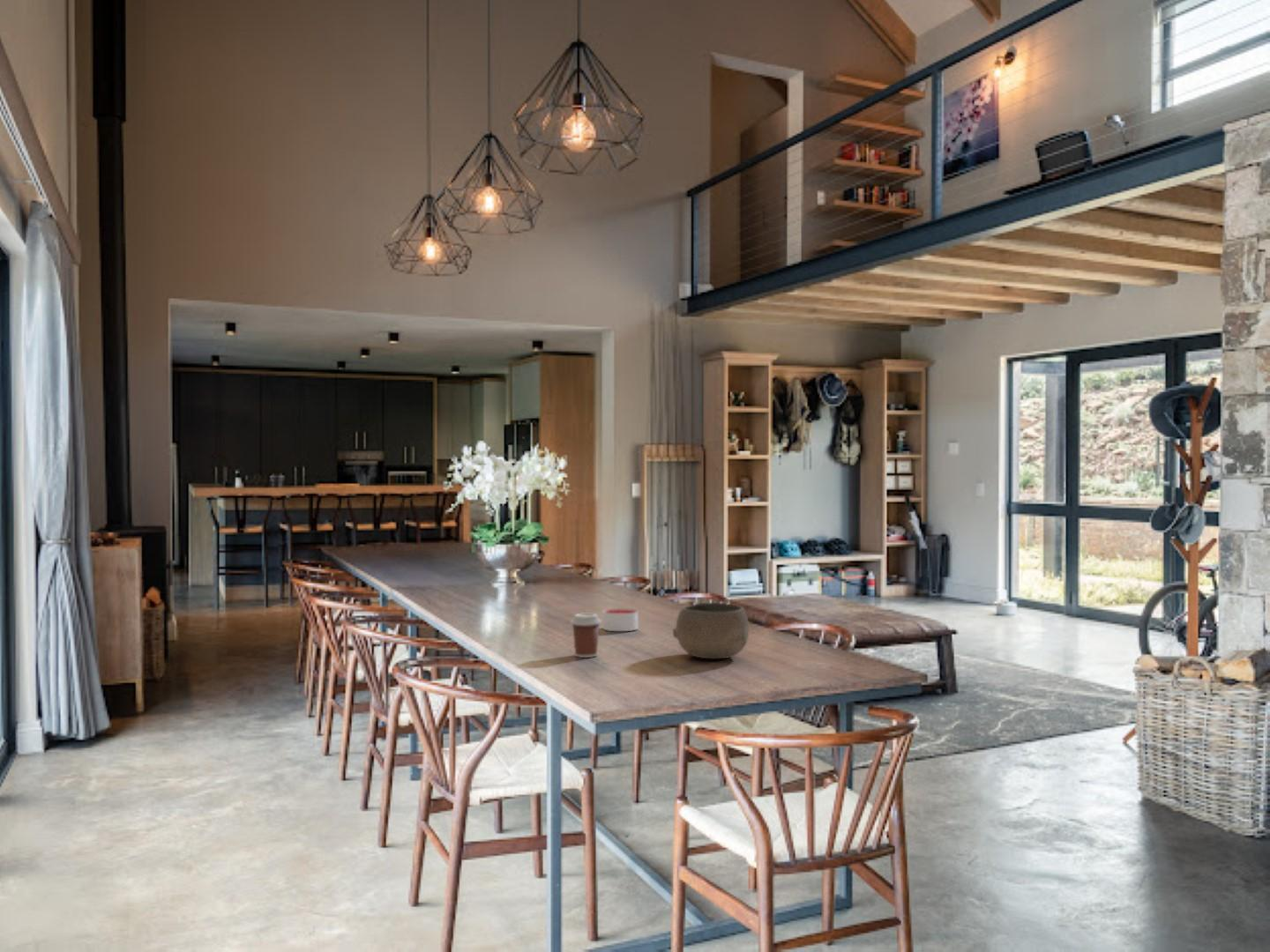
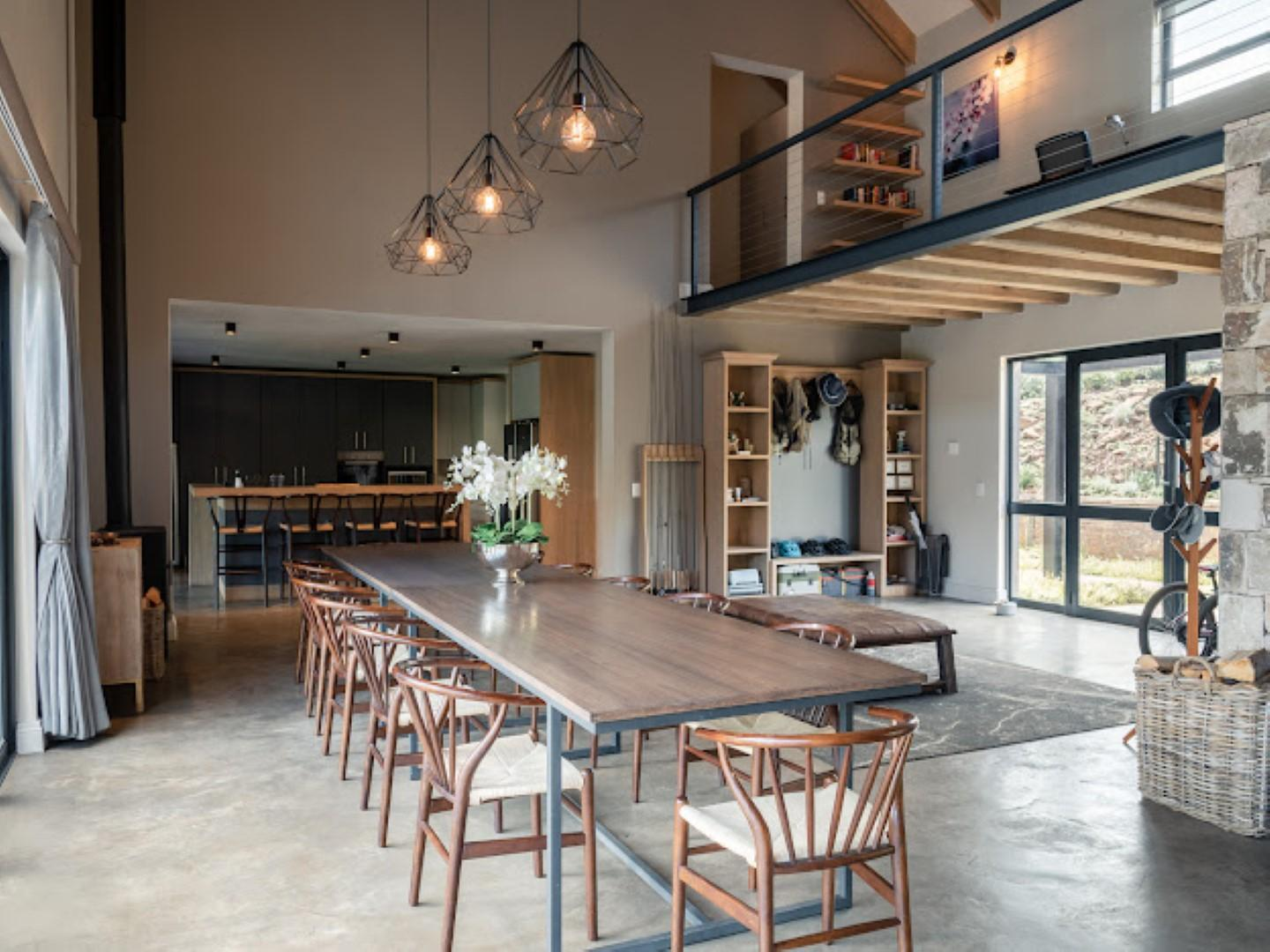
- coffee cup (586, 635)
- bowl (711, 631)
- candle (620, 619)
